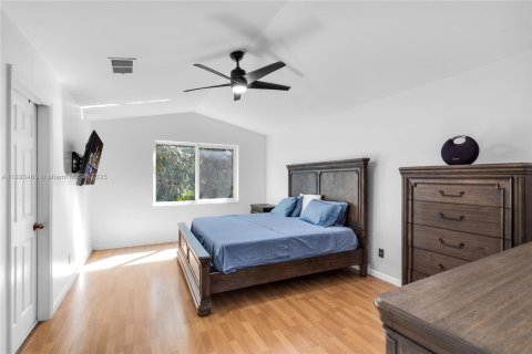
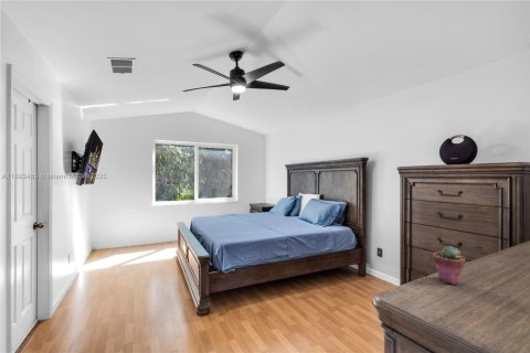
+ potted succulent (448, 263)
